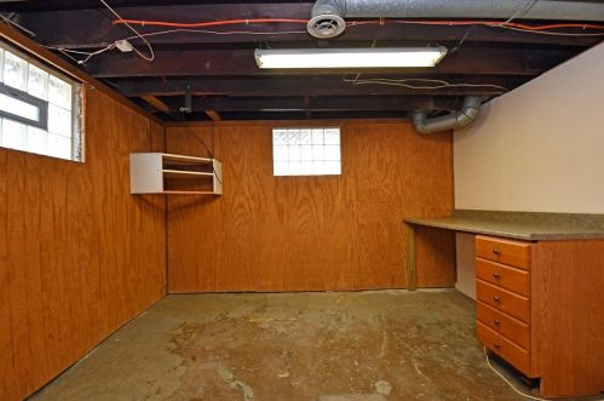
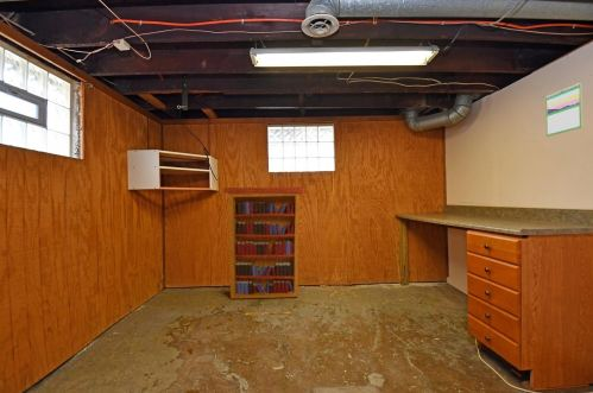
+ calendar (562, 110)
+ bookcase (265, 240)
